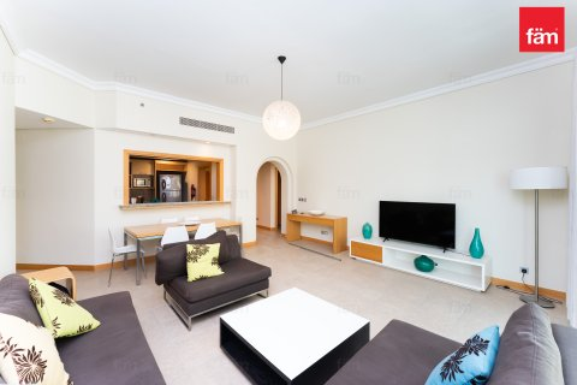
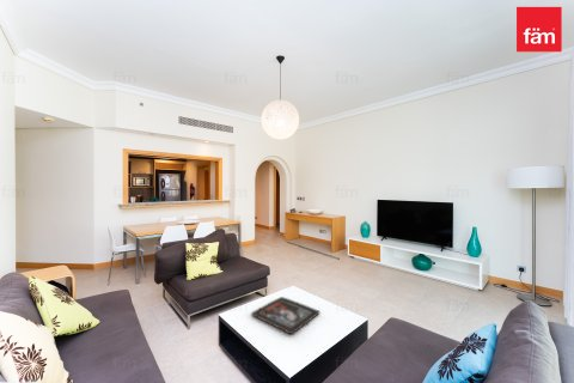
+ religious icon (286, 312)
